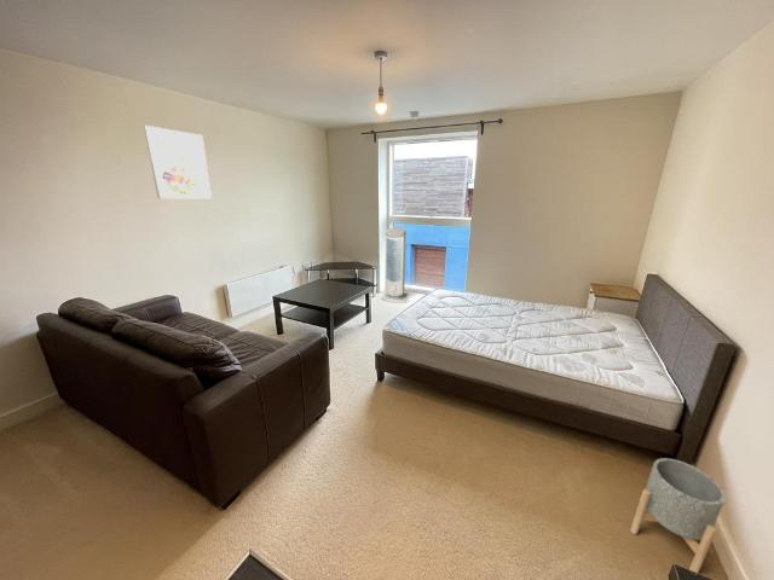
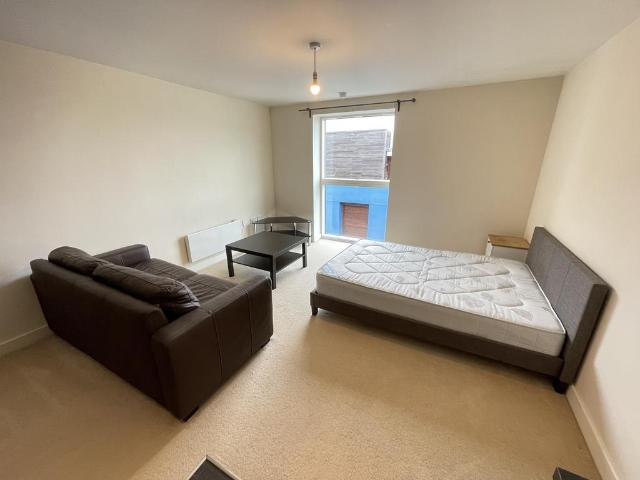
- planter (676, 507)
- air purifier (394, 265)
- wall art (180, 166)
